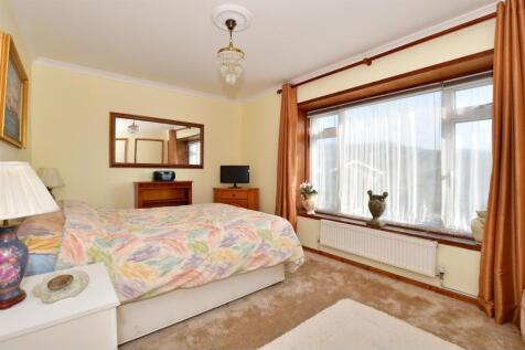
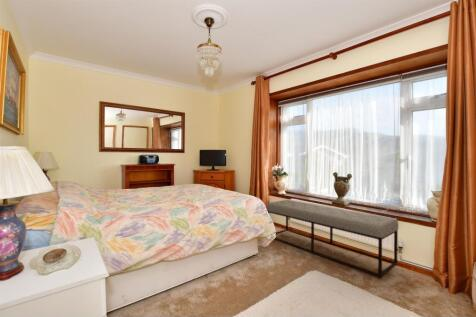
+ bench (322, 225)
